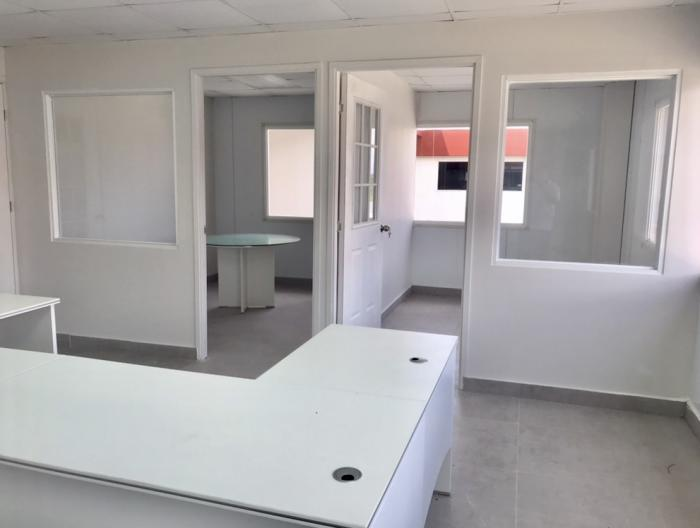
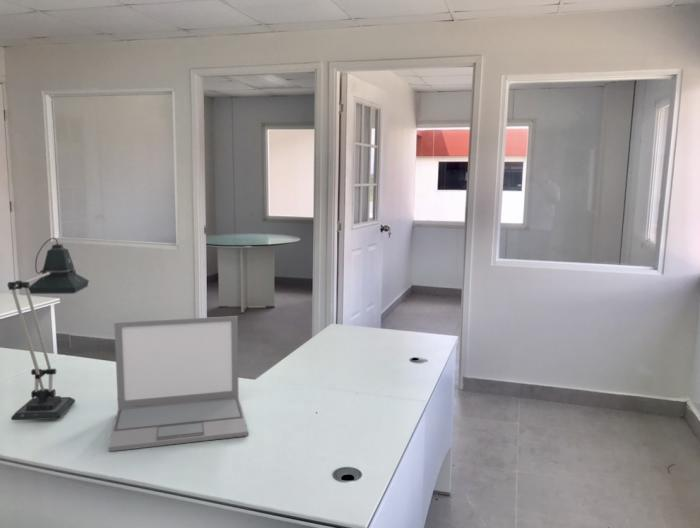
+ desk lamp (39, 327)
+ laptop (179, 377)
